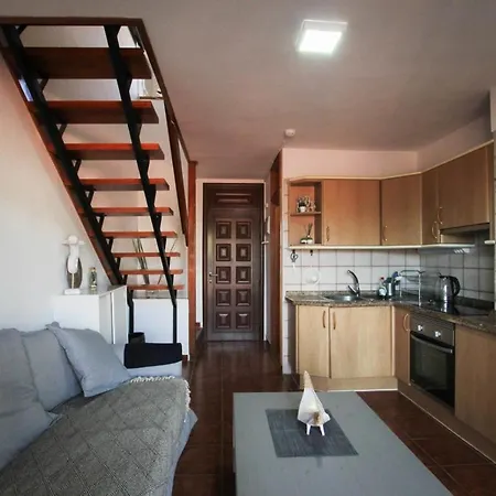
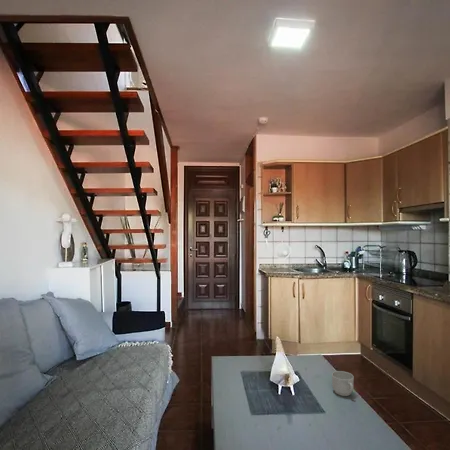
+ mug (344, 385)
